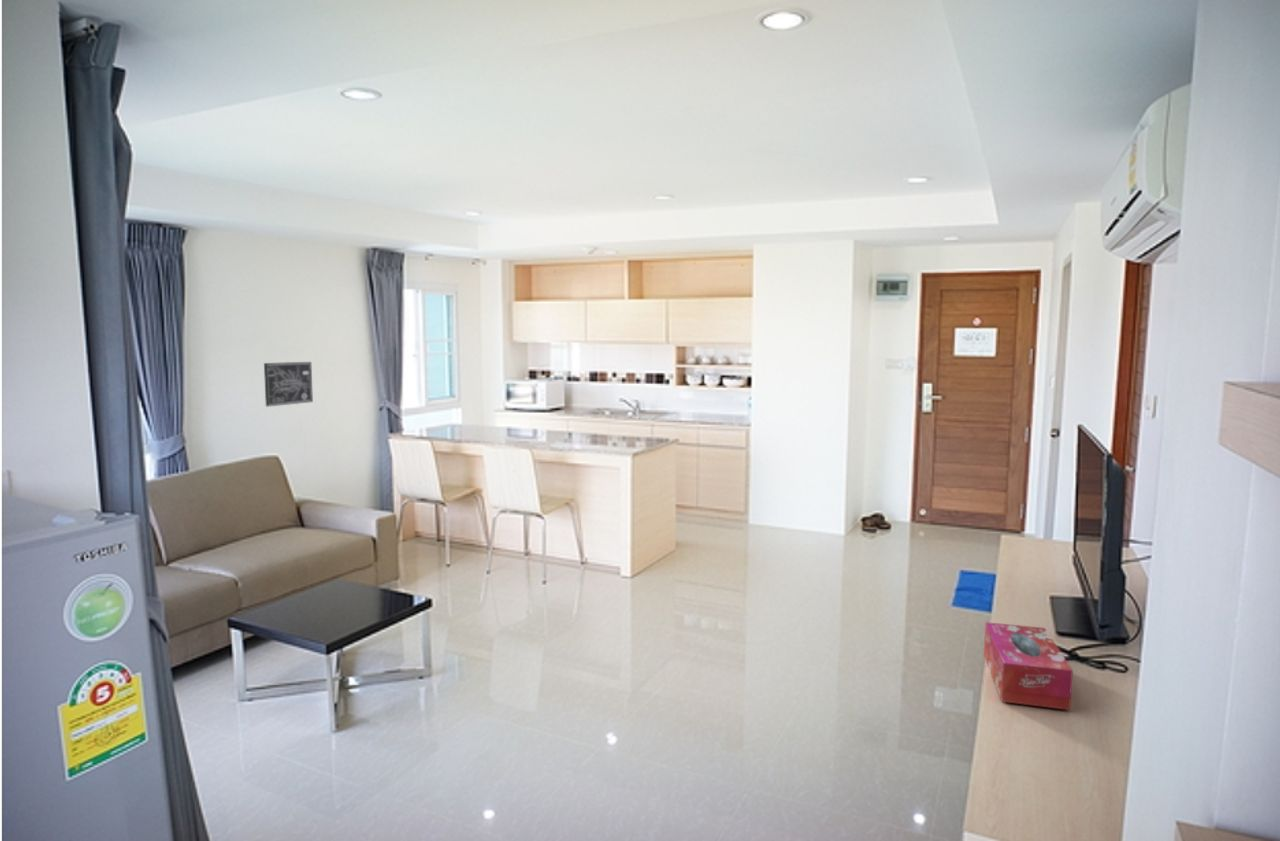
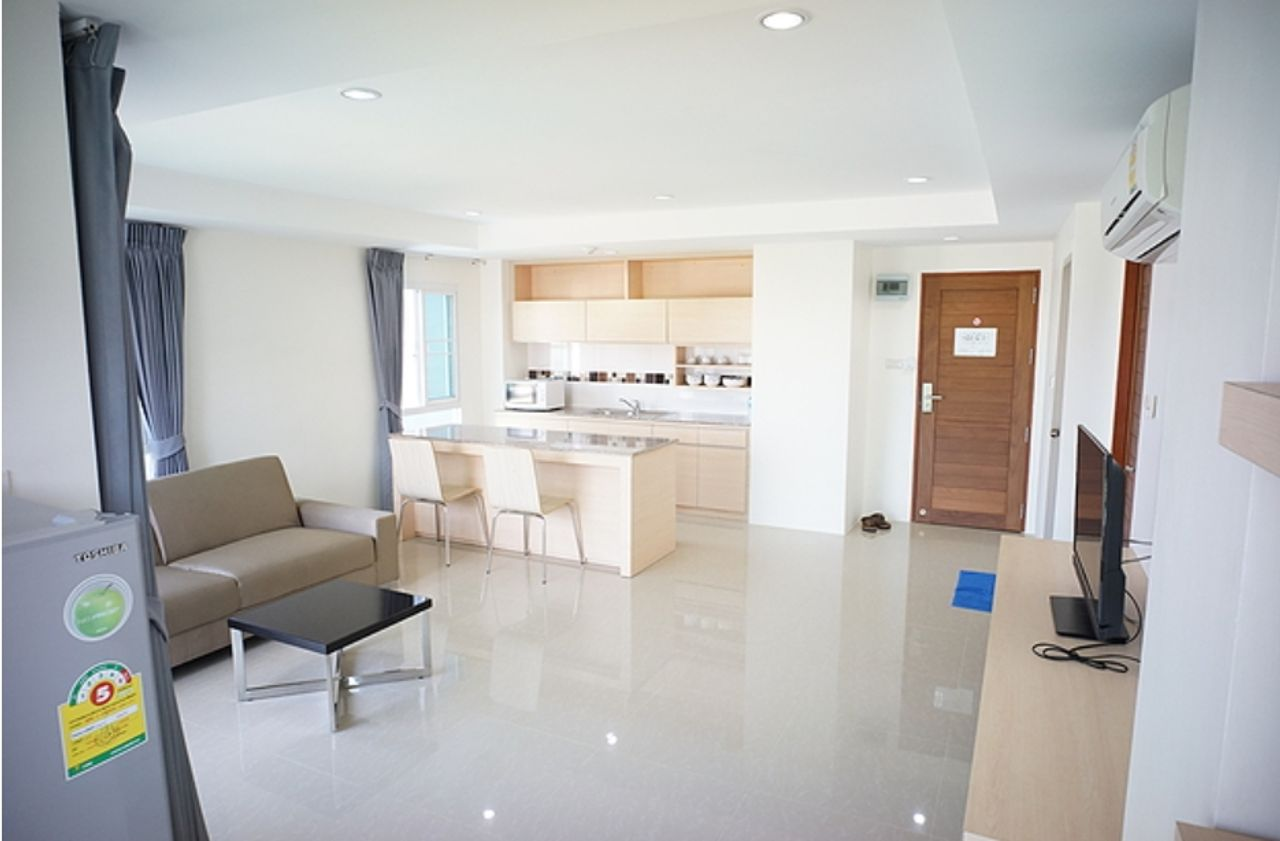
- wall art (289, 383)
- tissue box (1024, 662)
